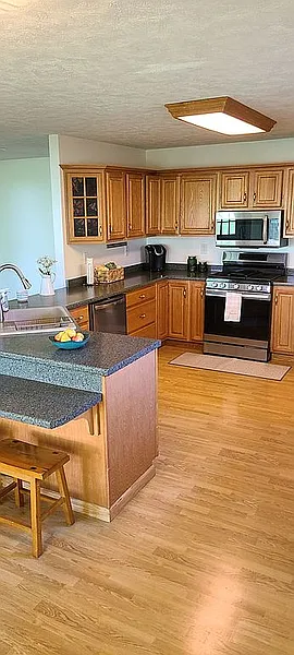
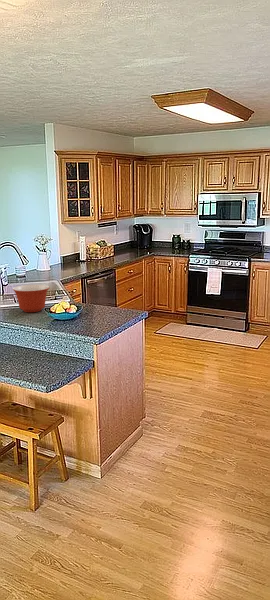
+ mixing bowl (31, 299)
